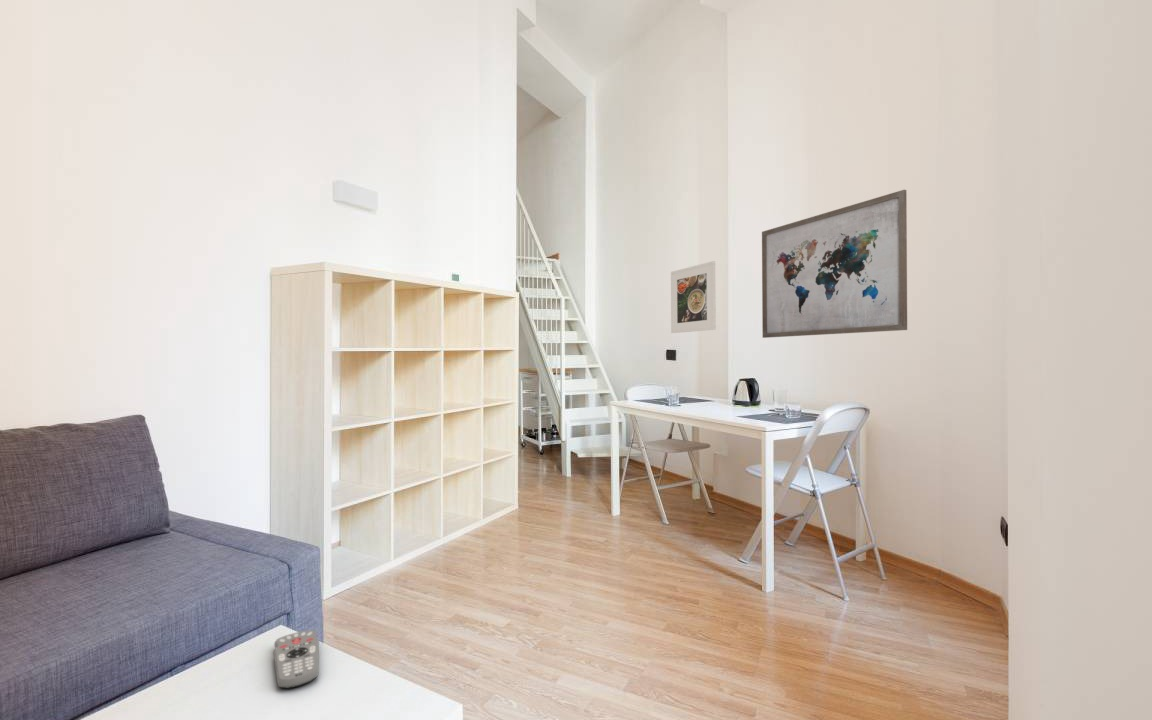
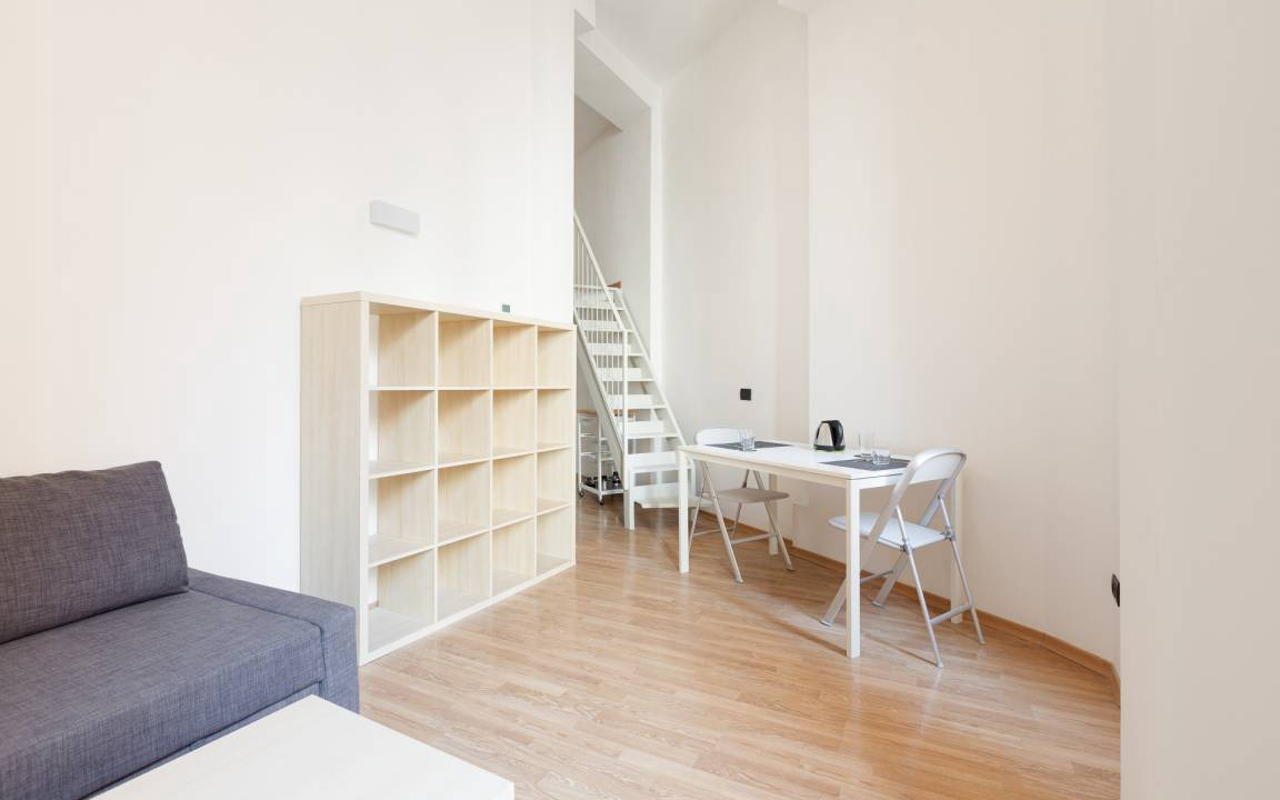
- wall art (824, 274)
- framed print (691, 299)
- remote control (297, 658)
